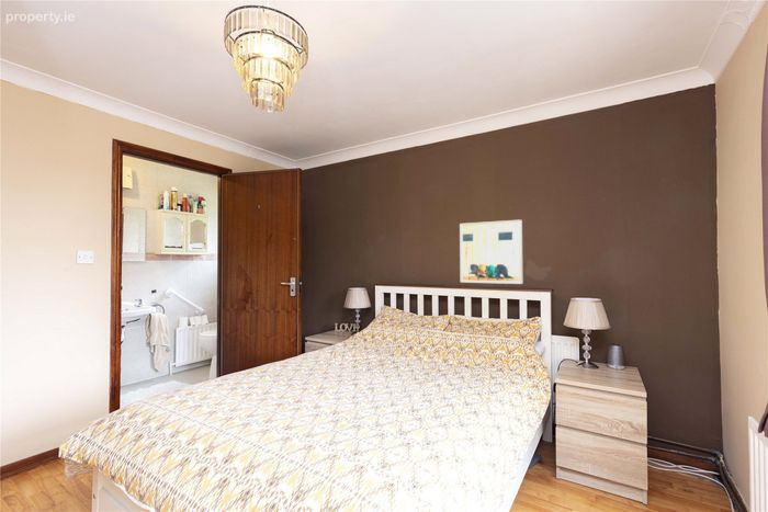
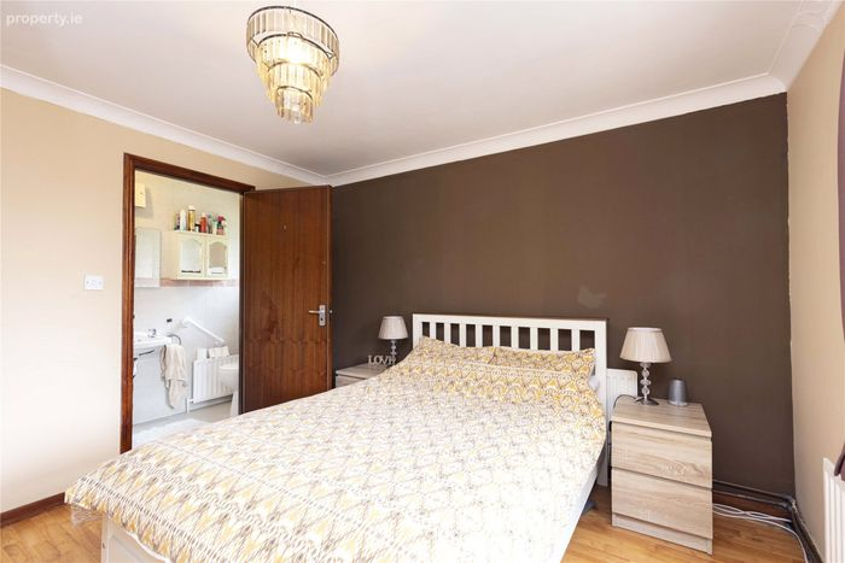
- wall art (489, 252)
